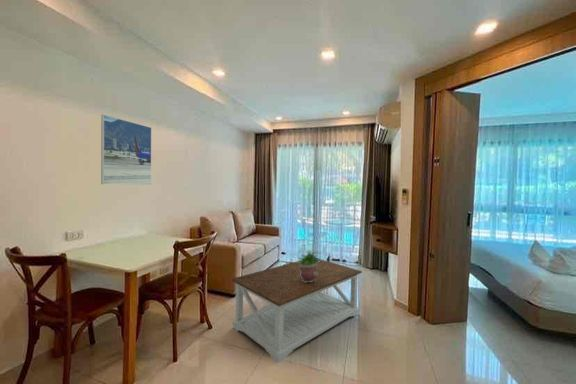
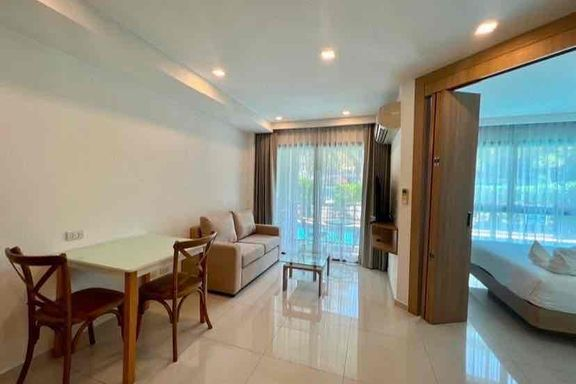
- coffee table (300, 297)
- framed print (128, 153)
- potted plant (307, 265)
